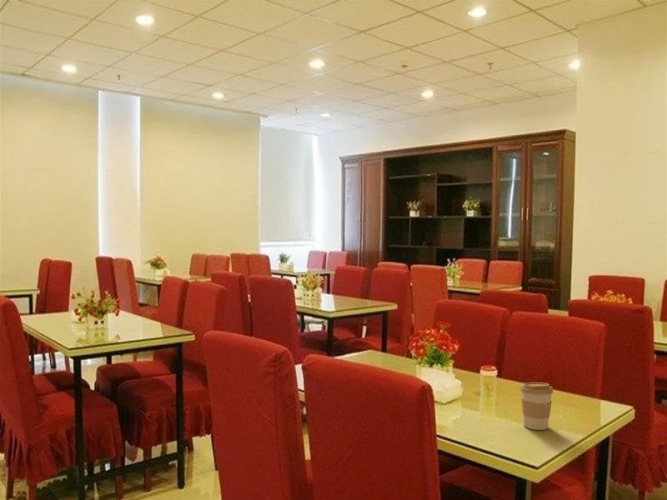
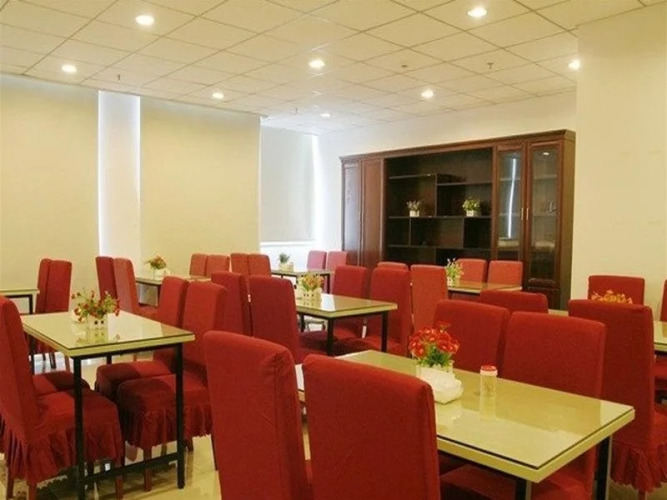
- coffee cup (536, 404)
